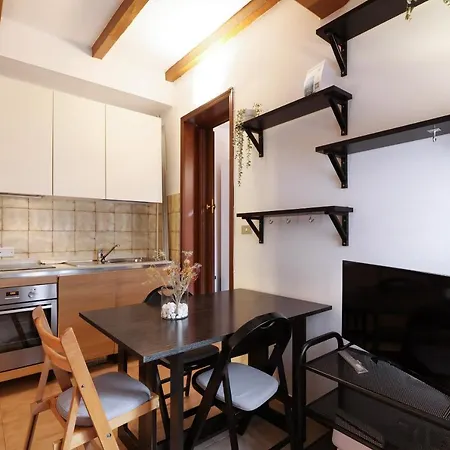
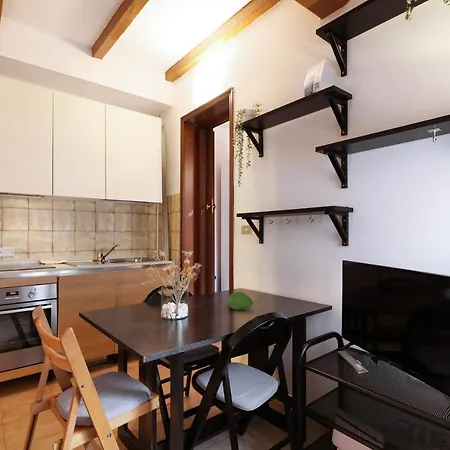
+ fruit (240, 301)
